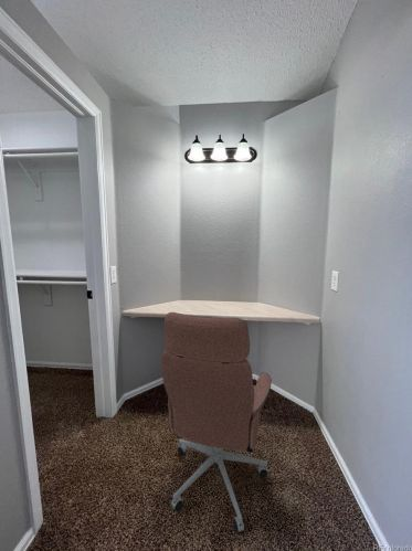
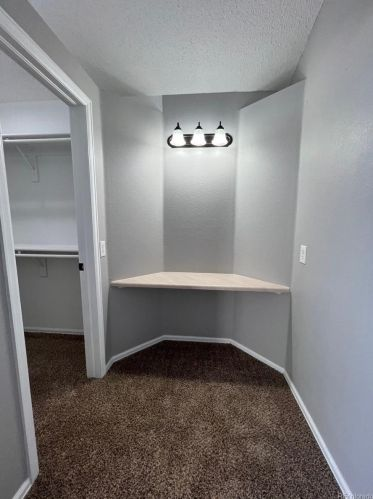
- office chair (216, 395)
